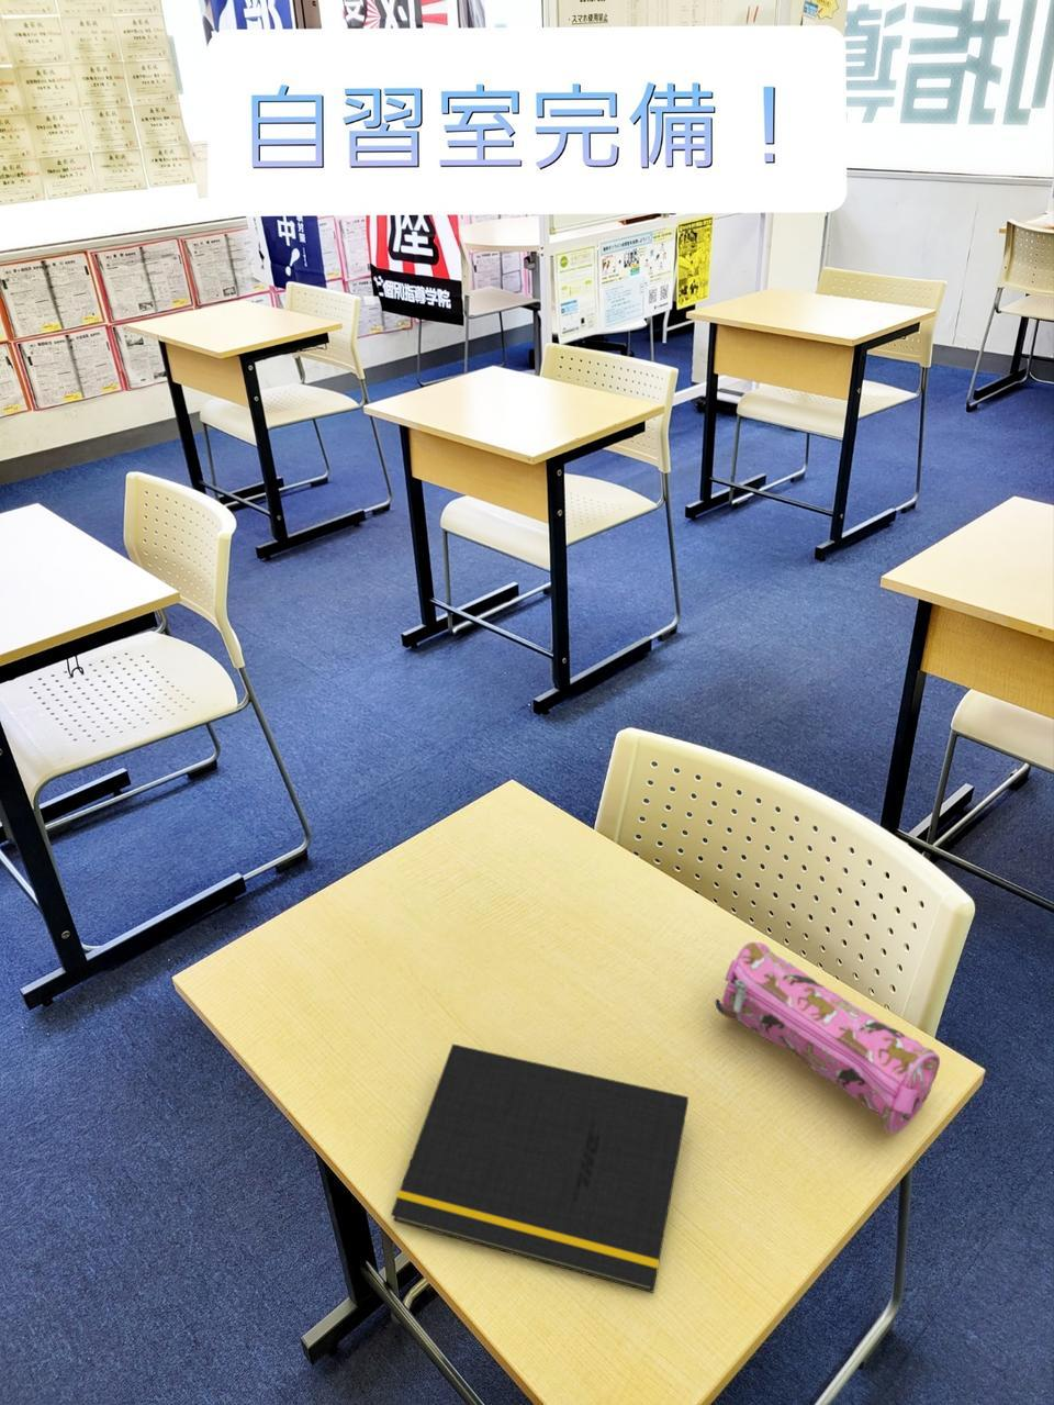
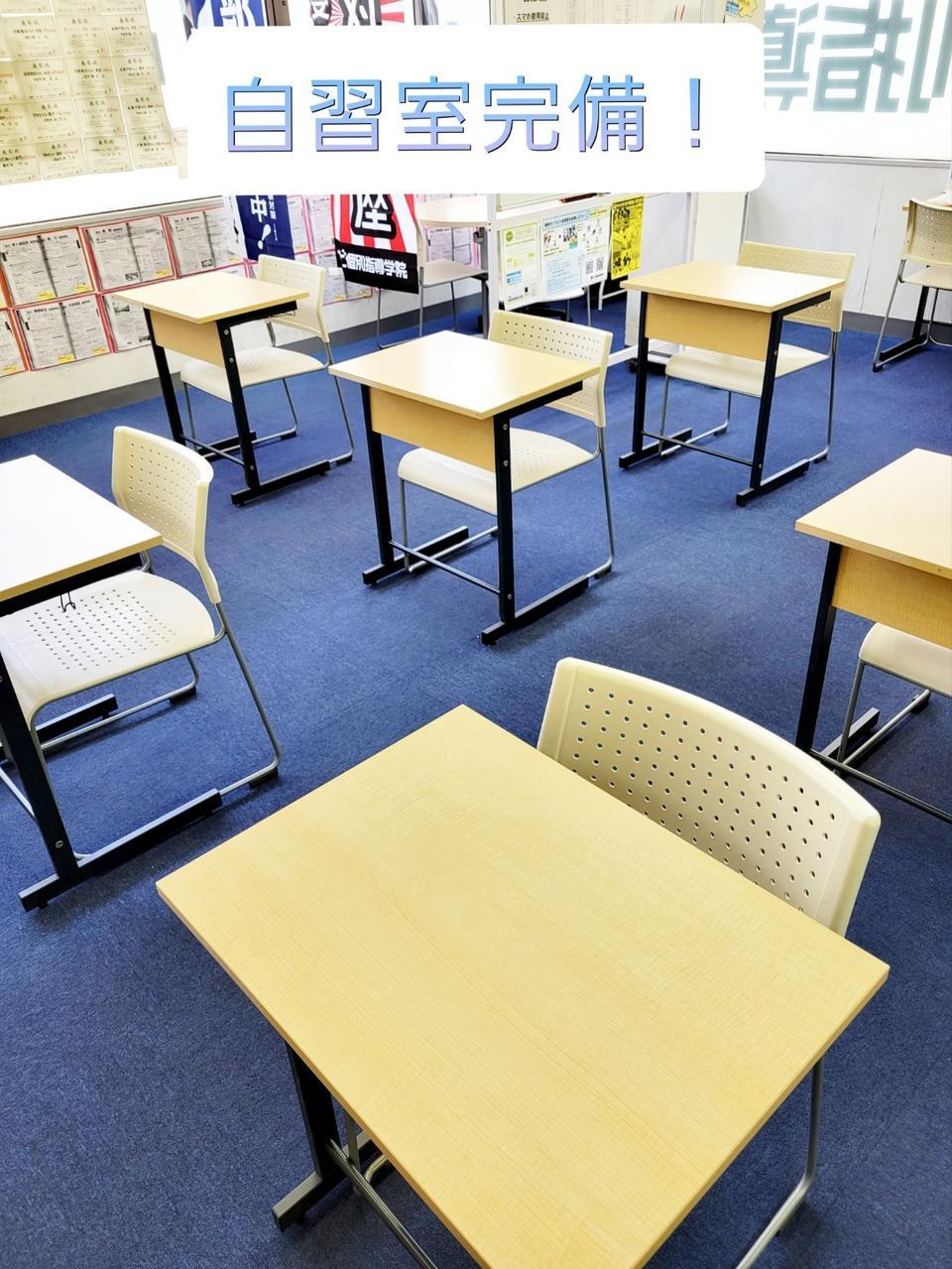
- notepad (544, 1157)
- pencil case (825, 1033)
